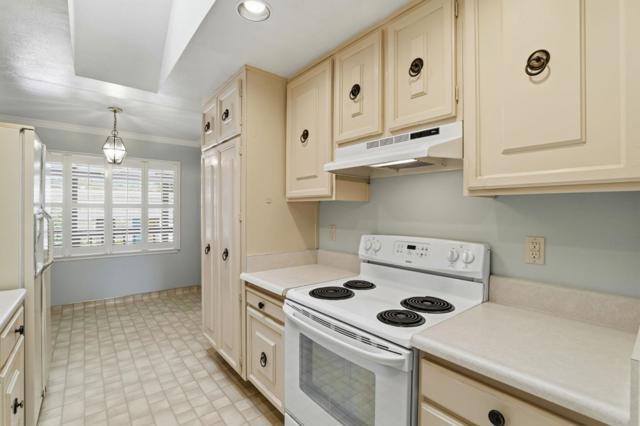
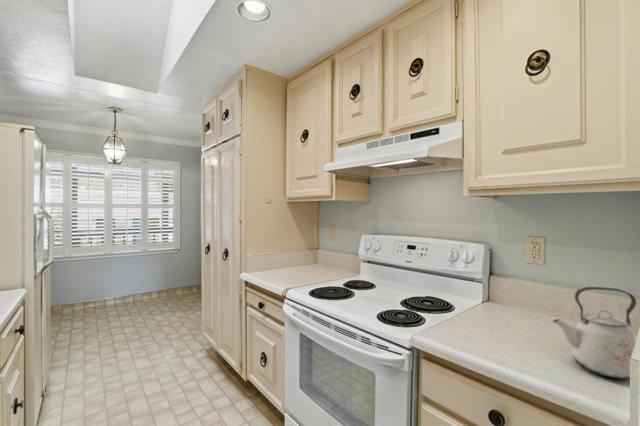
+ kettle (592, 327)
